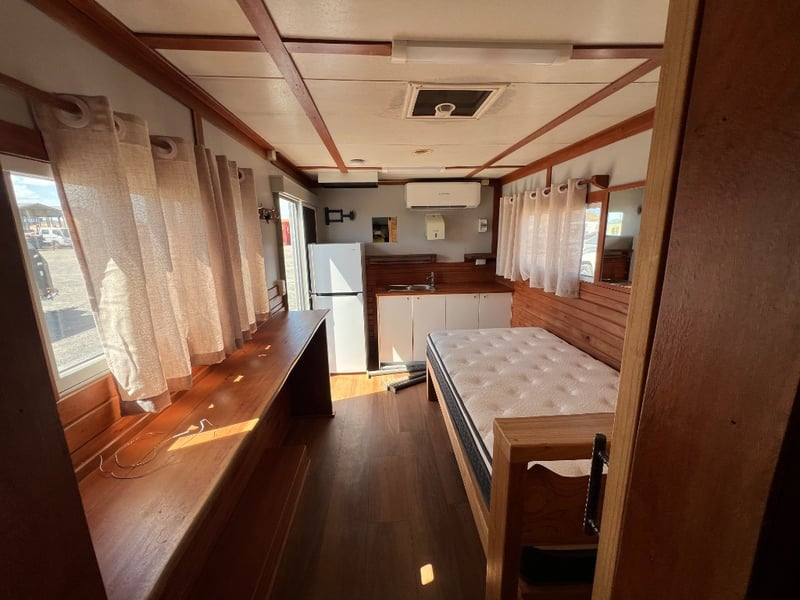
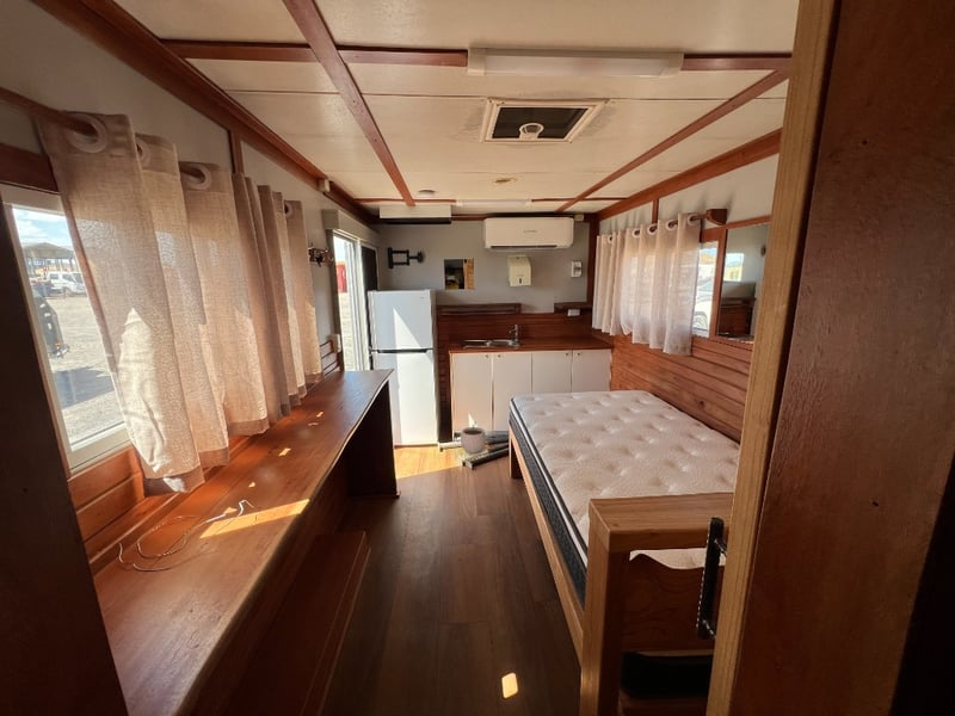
+ plant pot (473, 437)
